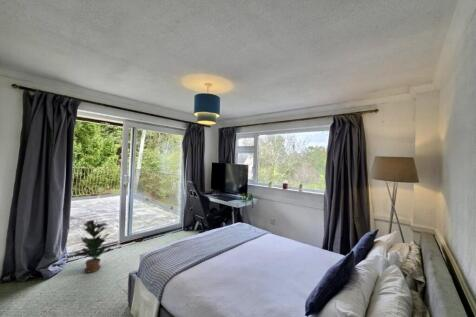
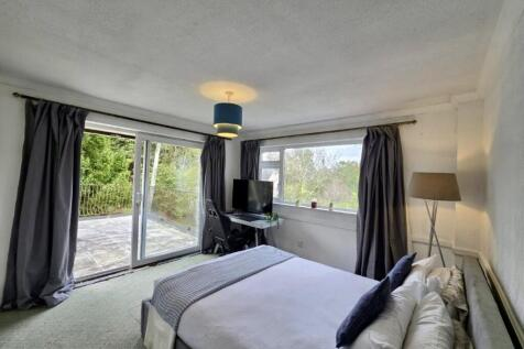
- potted plant (93, 244)
